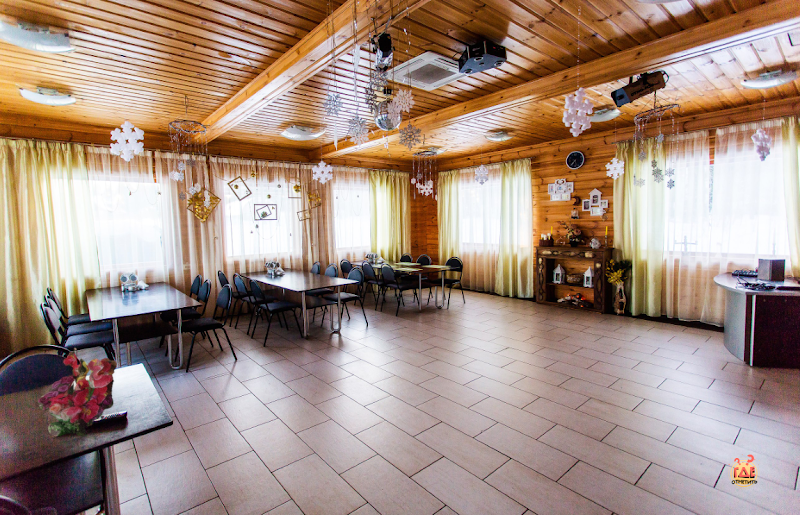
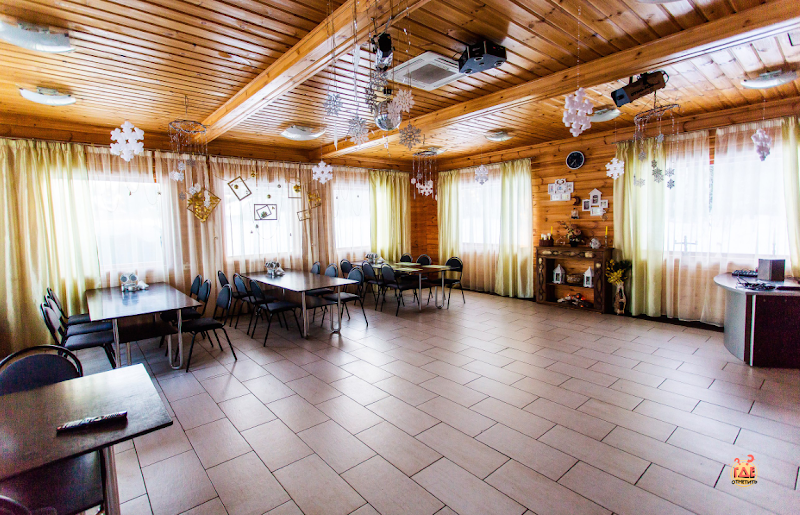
- flower (77, 394)
